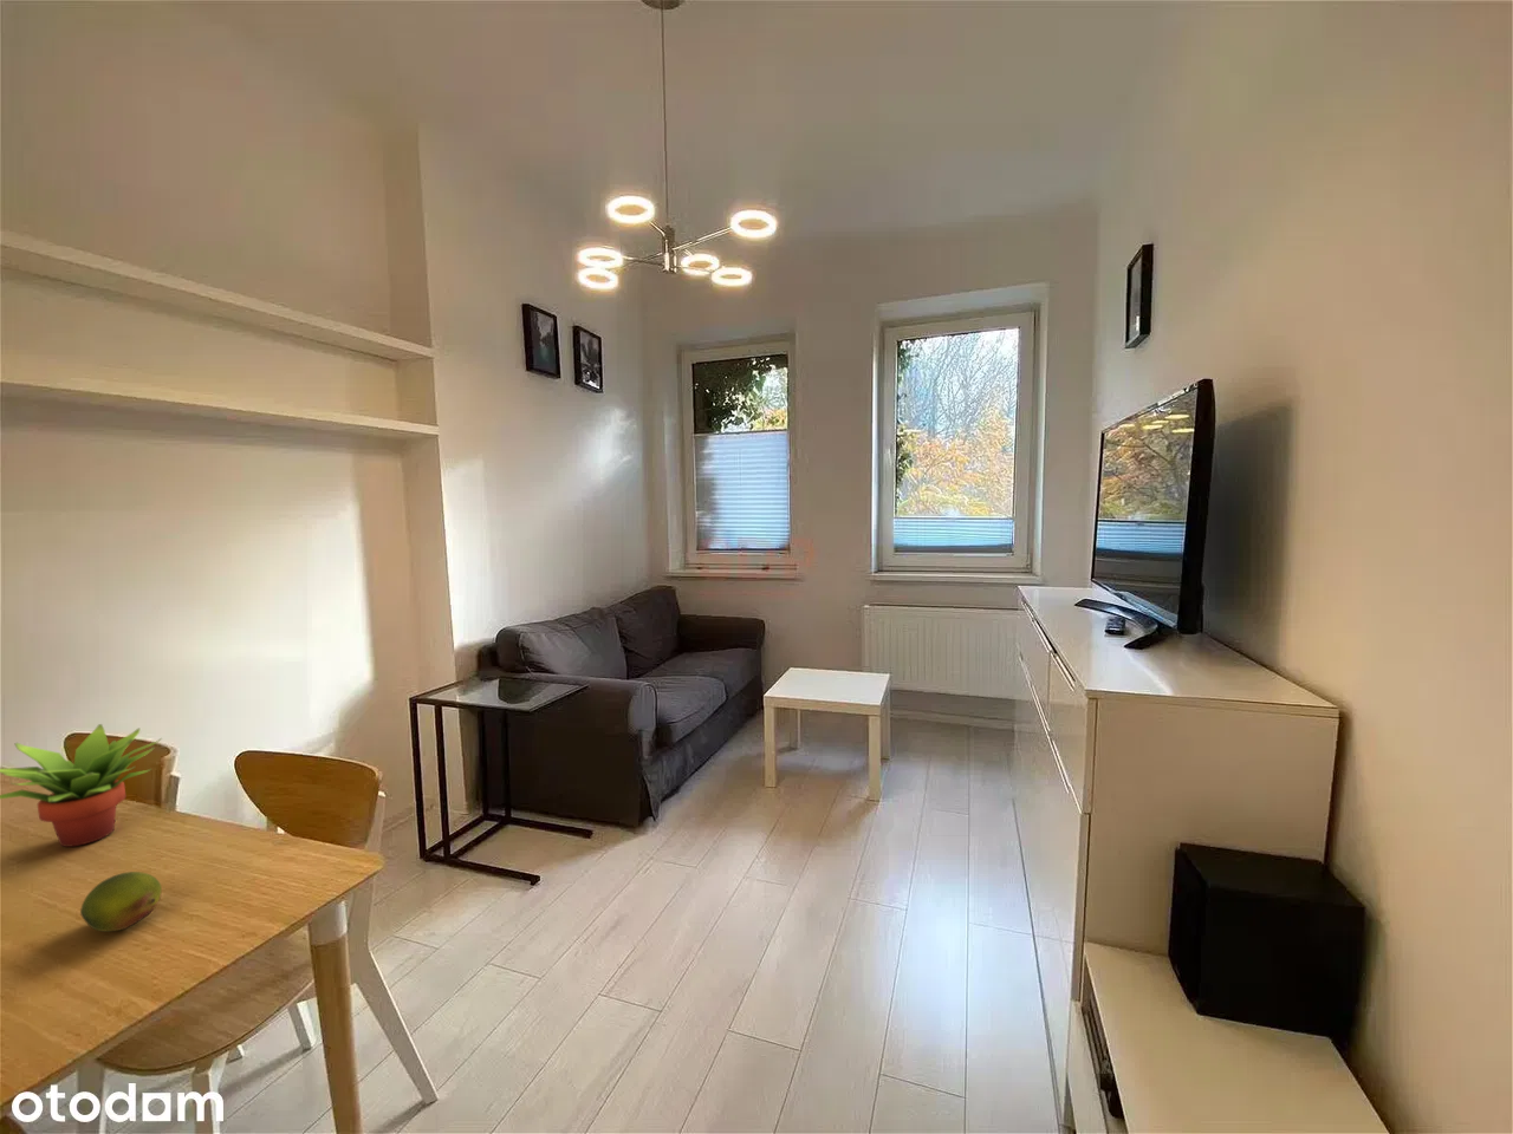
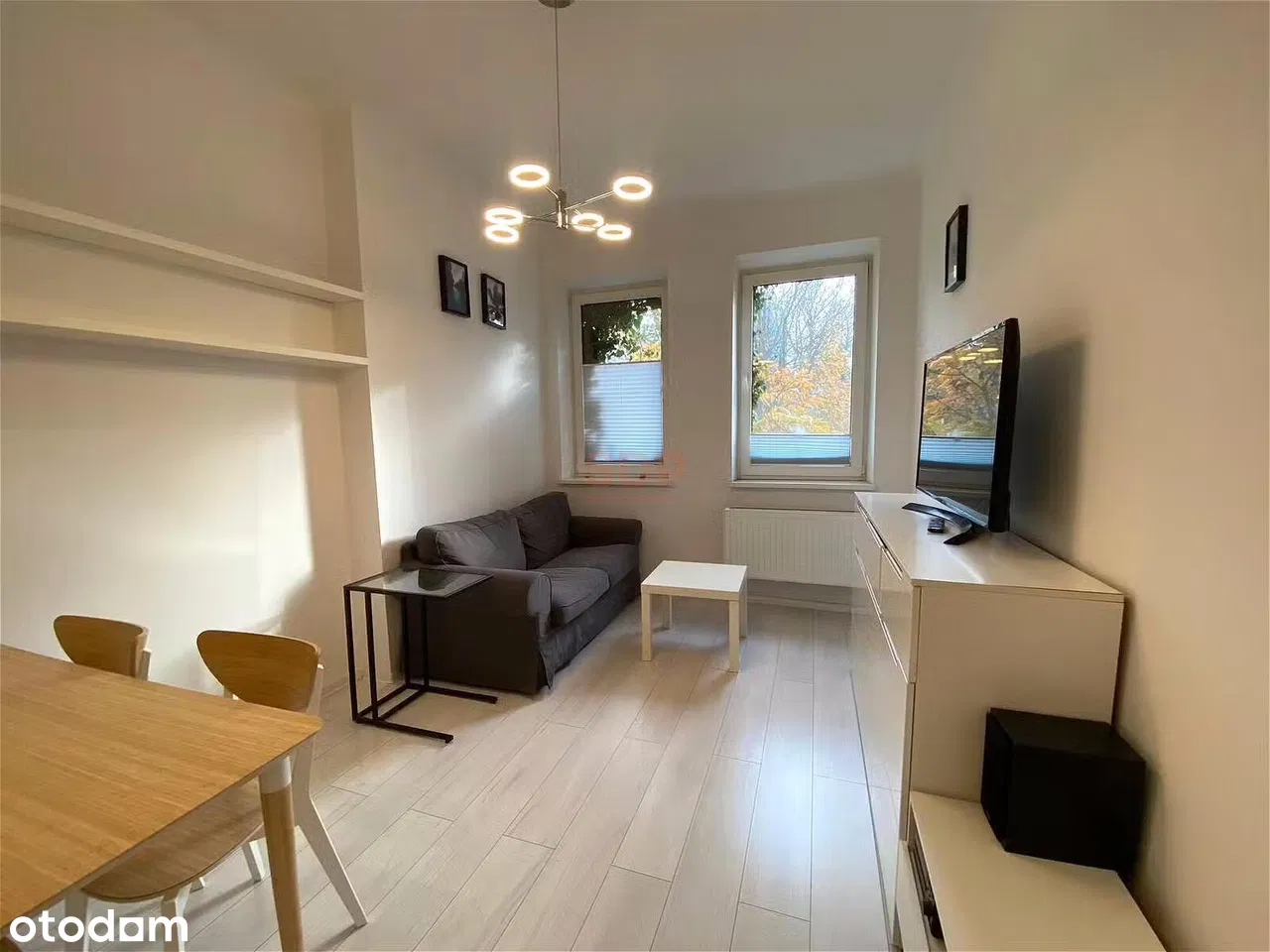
- succulent plant (86, 784)
- fruit (122, 899)
